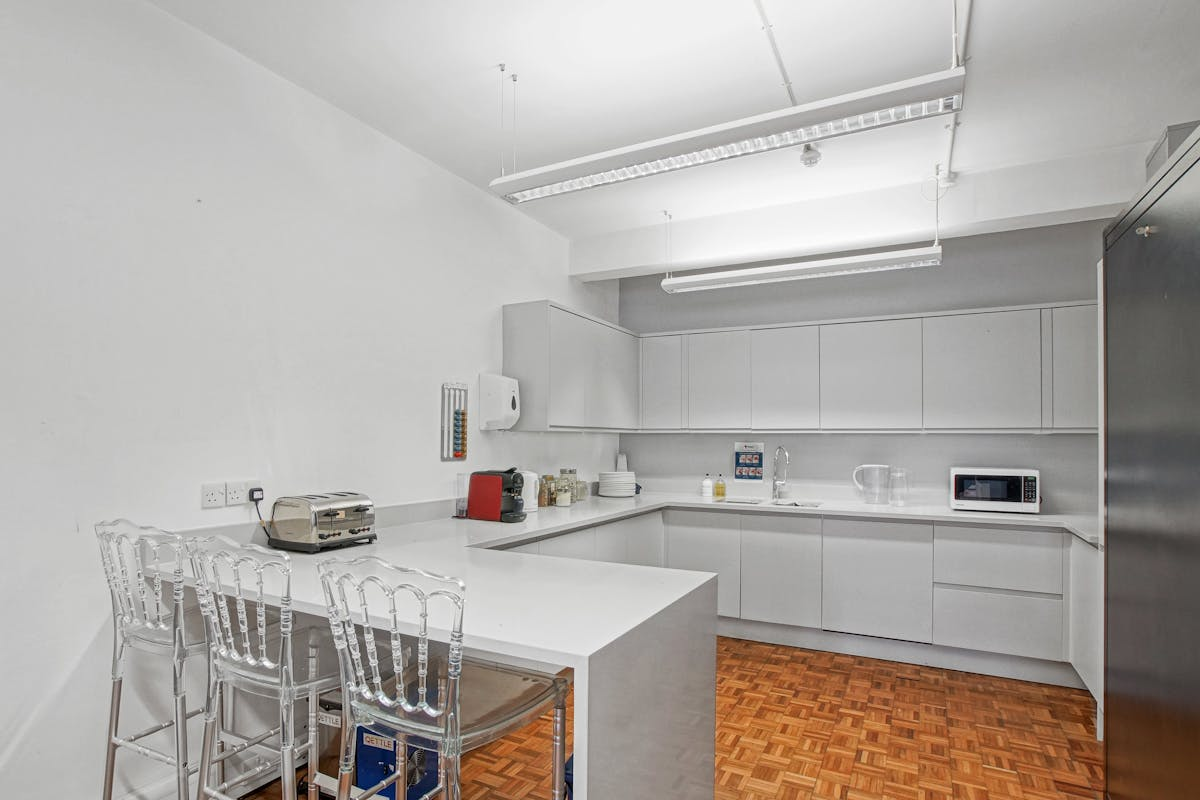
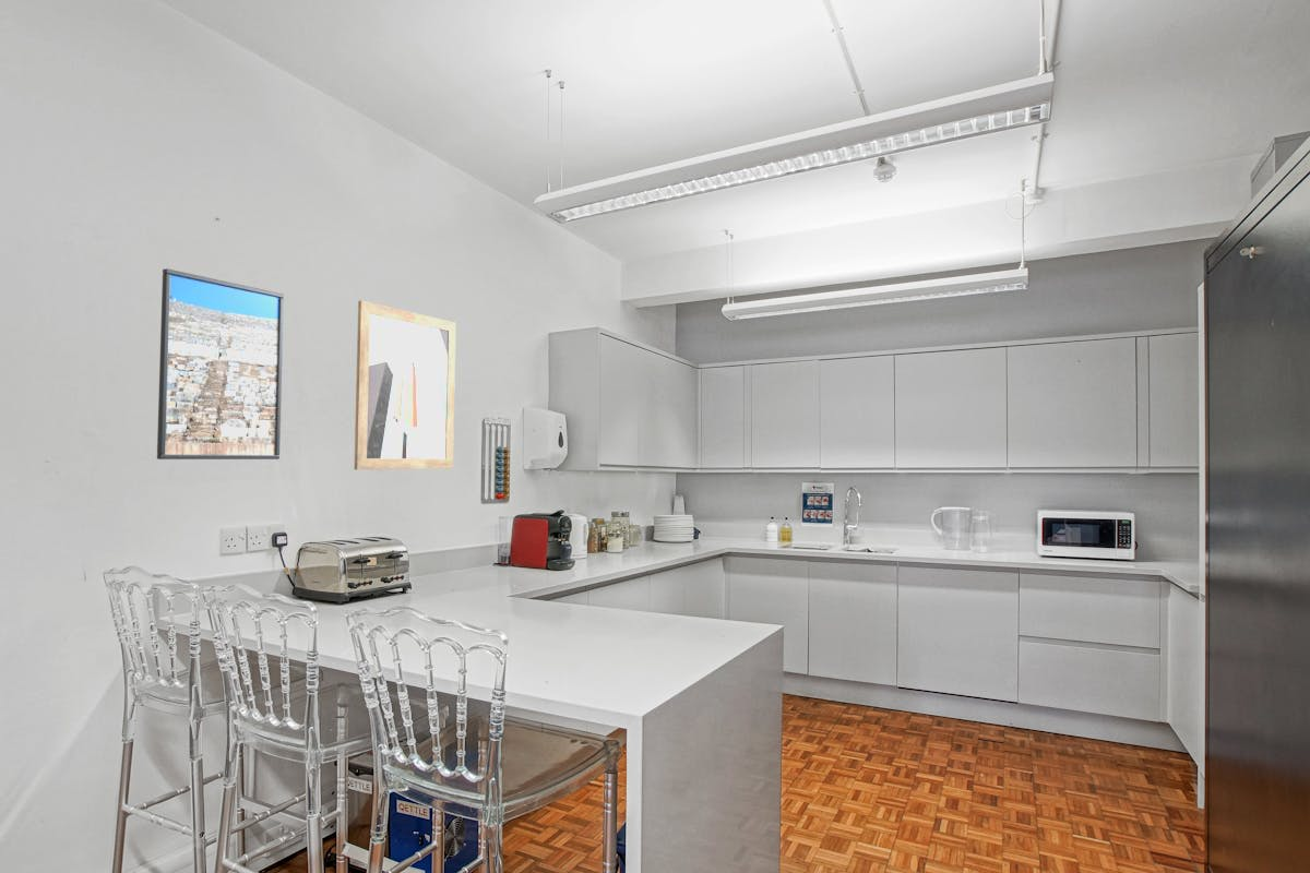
+ wall art (408, 390)
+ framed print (225, 370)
